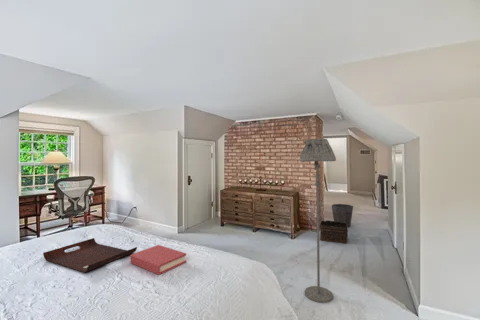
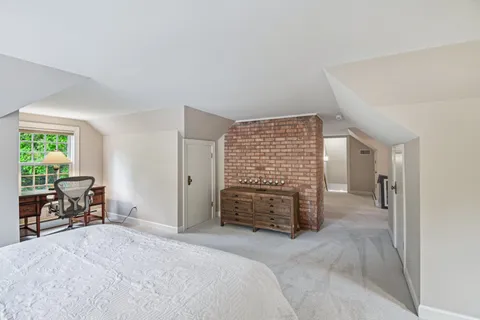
- serving tray (91, 253)
- hardback book (158, 258)
- basket (334, 229)
- waste bin (342, 215)
- floor lamp (317, 216)
